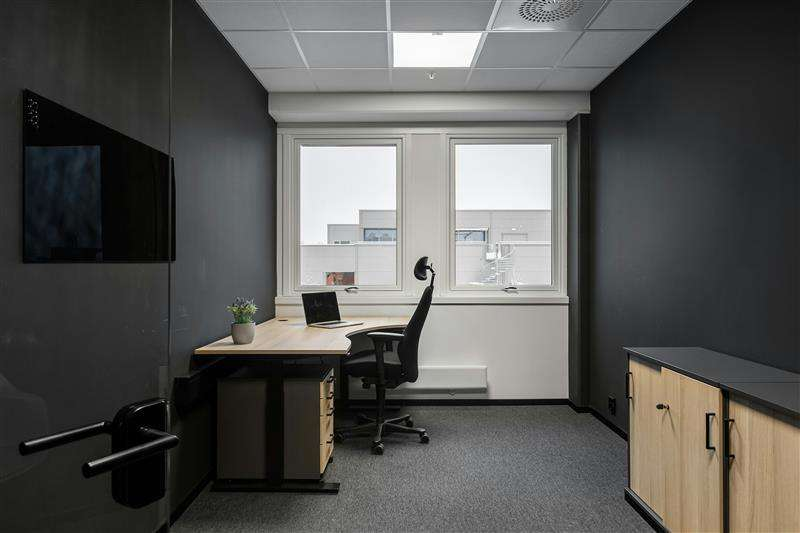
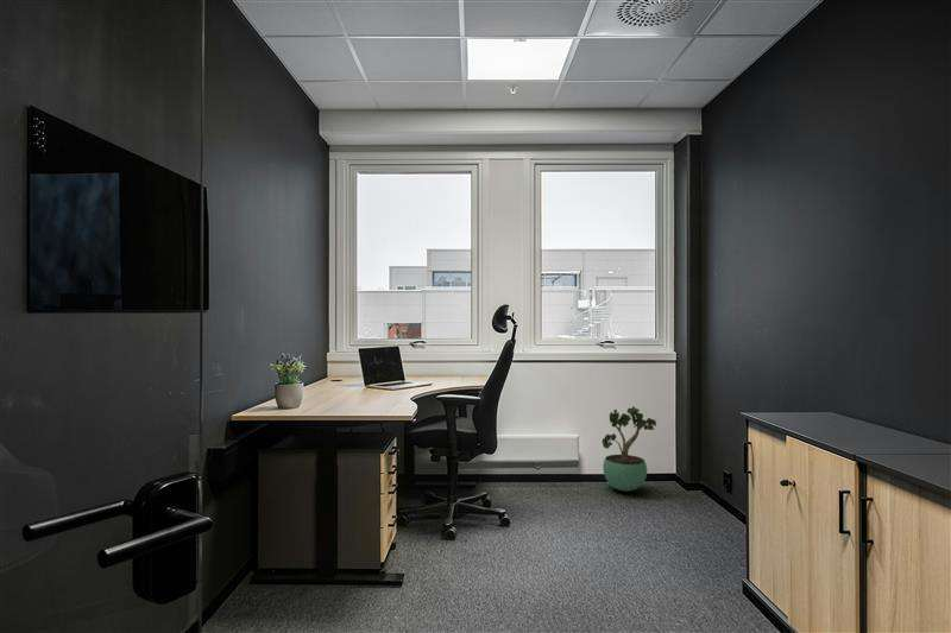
+ potted plant (626, 448)
